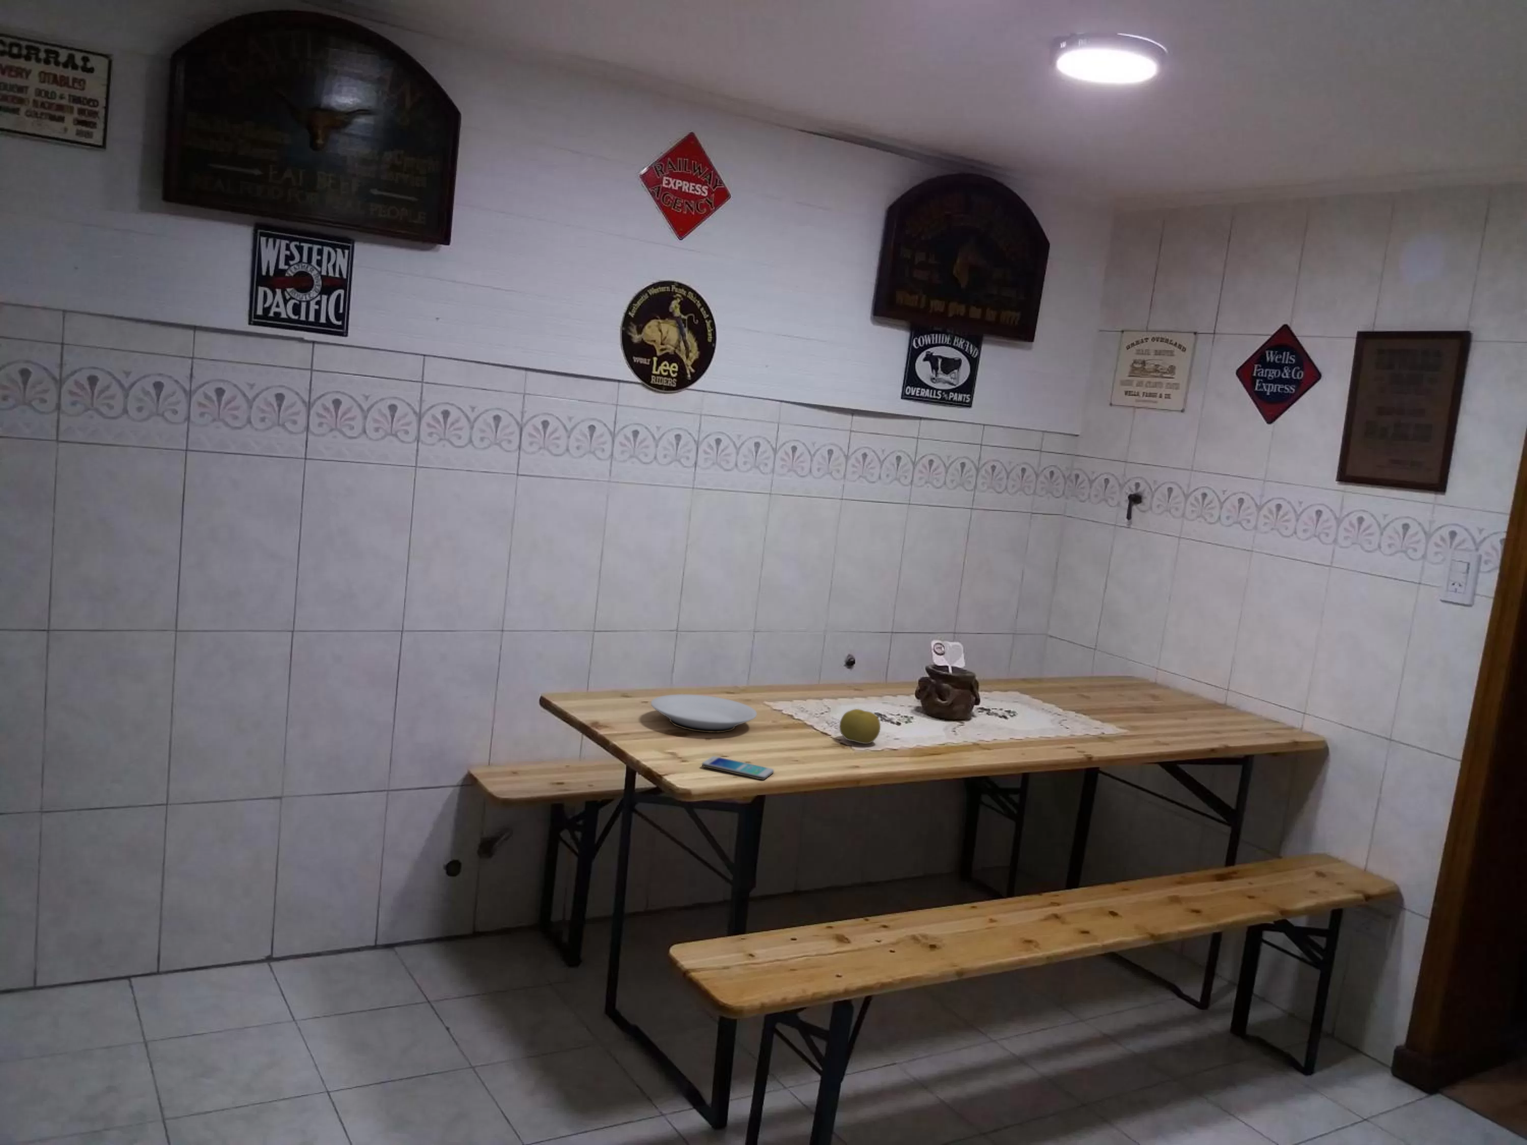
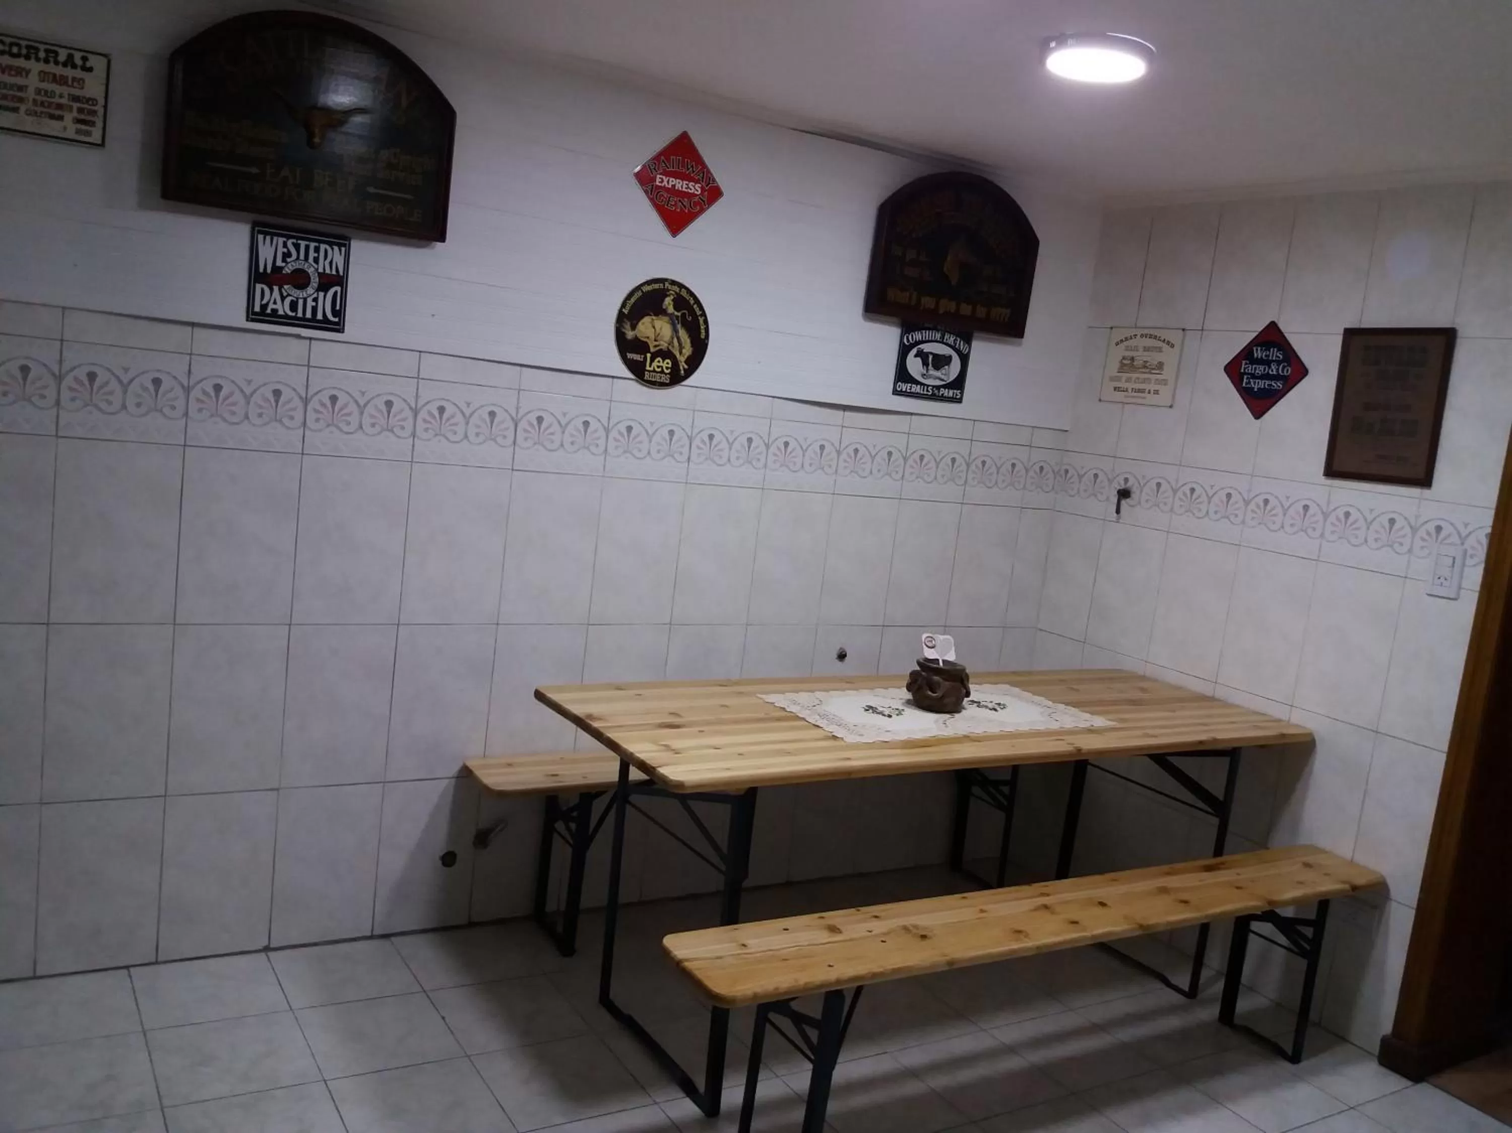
- plate (703, 716)
- smartphone (737, 767)
- fruit (860, 725)
